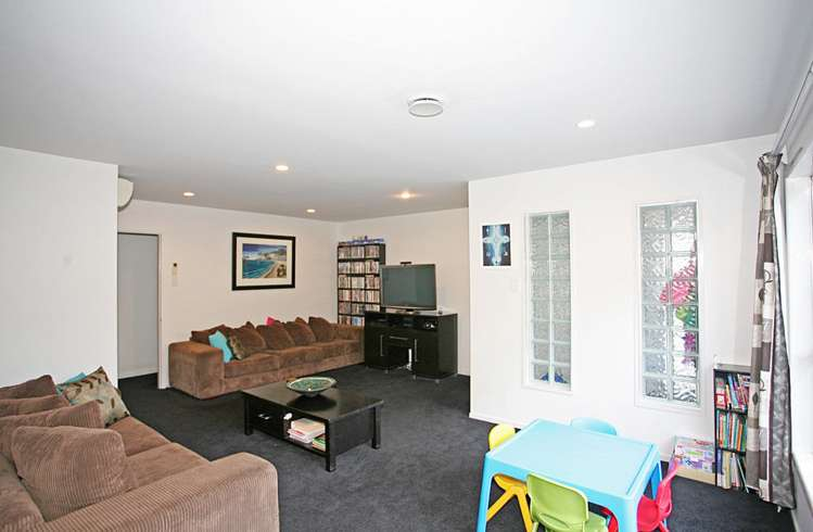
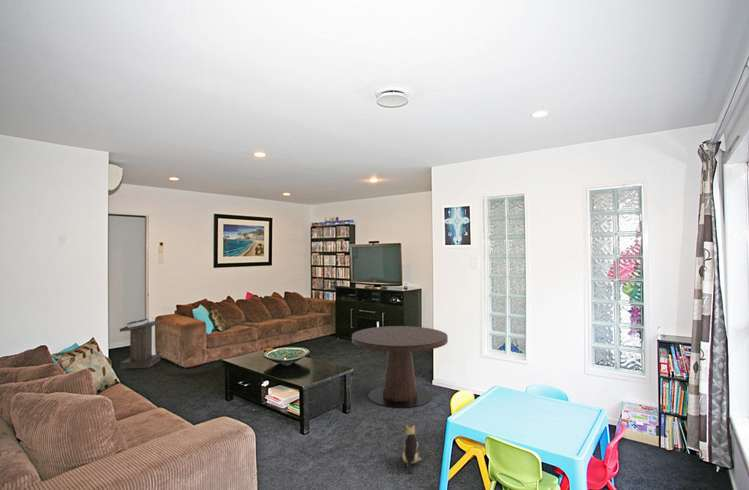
+ lectern (141, 341)
+ plush toy (411, 446)
+ pedestal table (399, 365)
